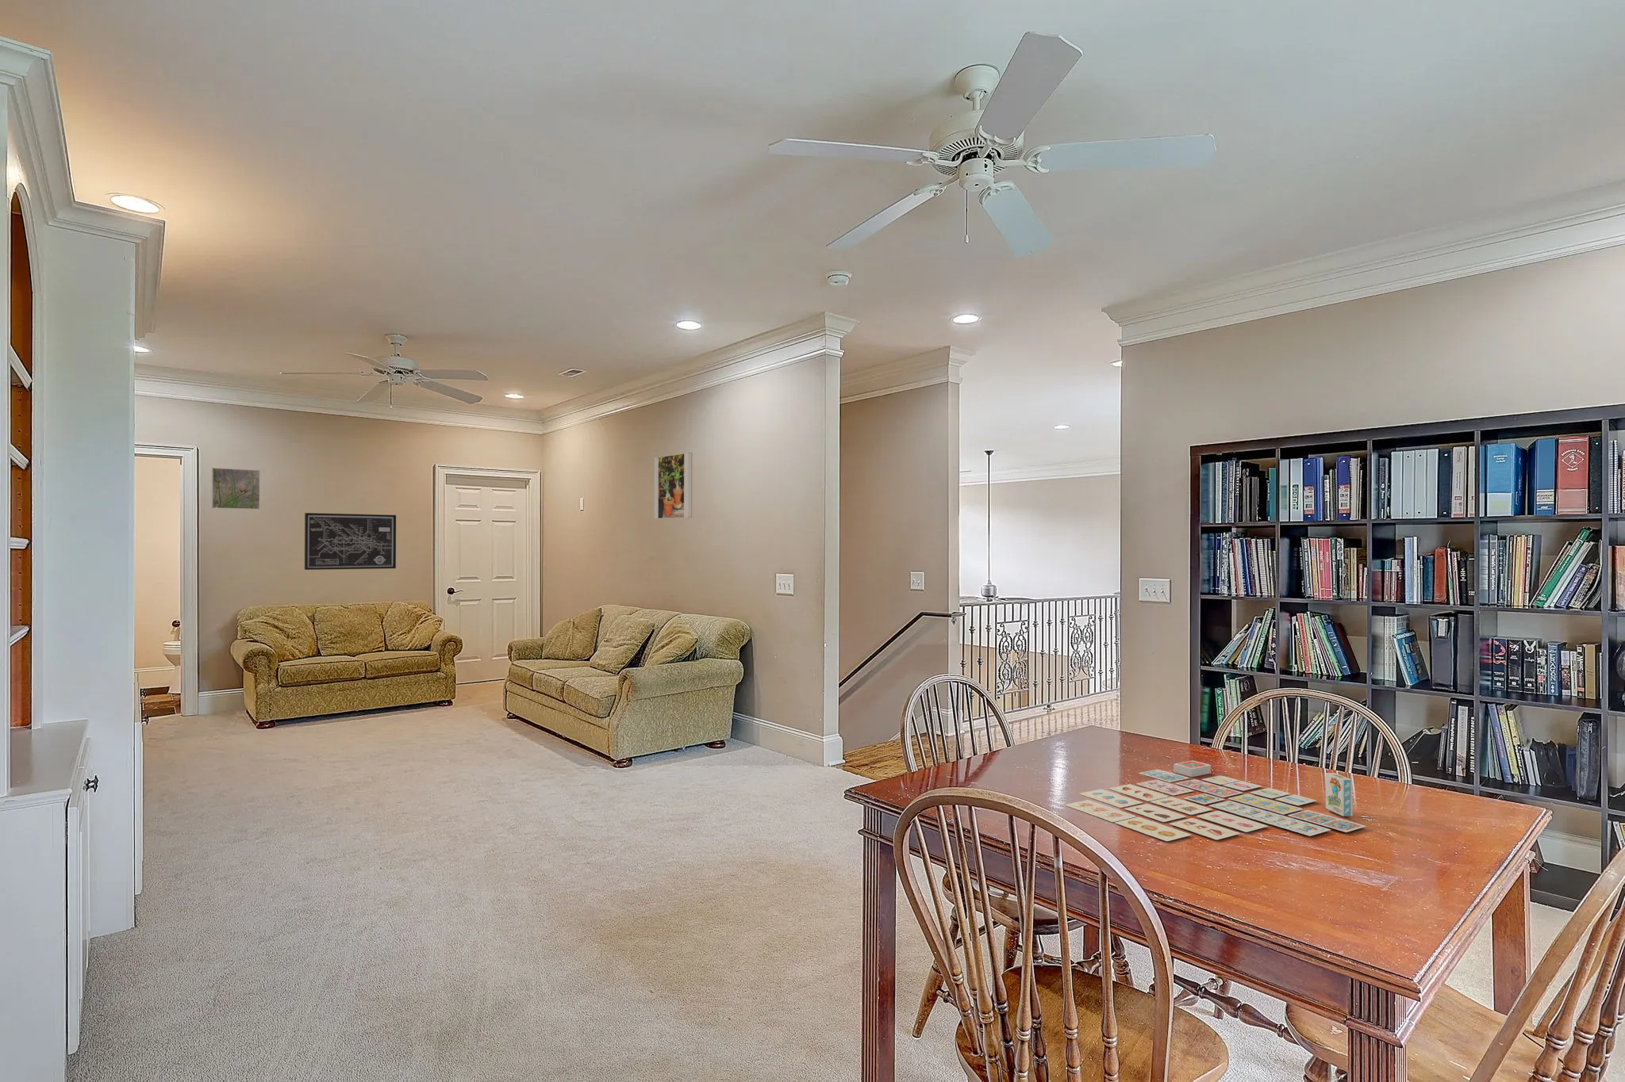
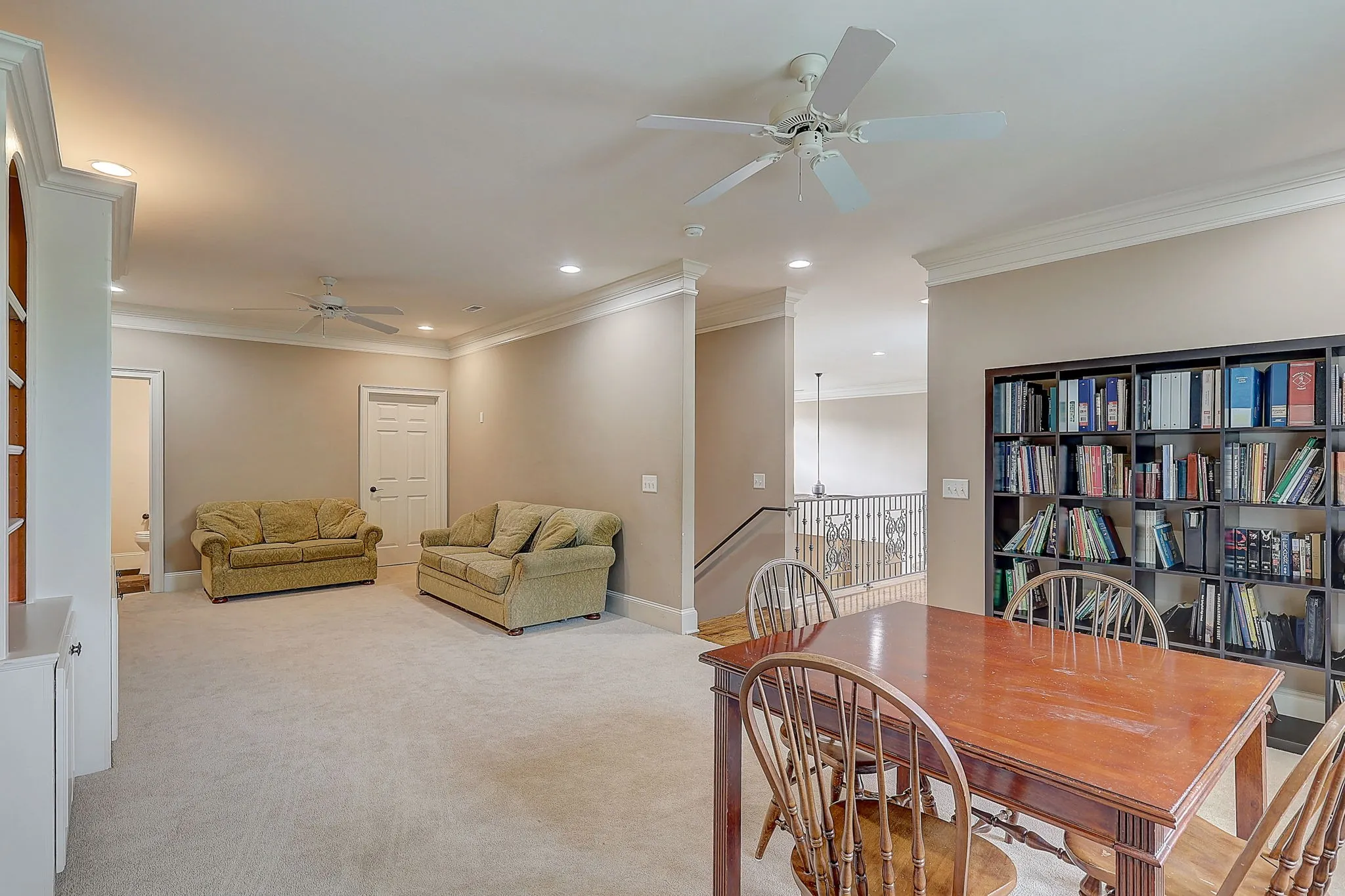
- wall art (352, 541)
- board game (1202, 787)
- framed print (672, 487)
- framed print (236, 488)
